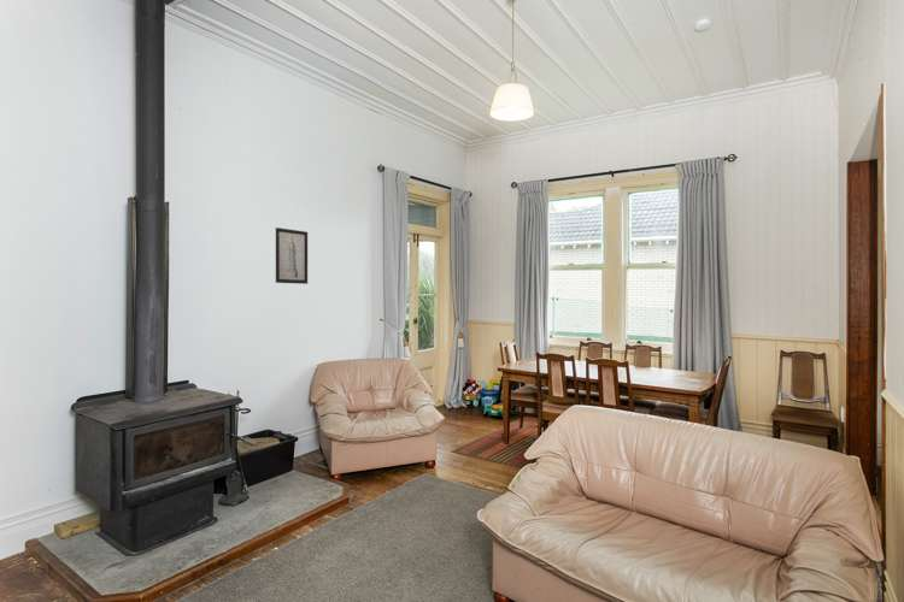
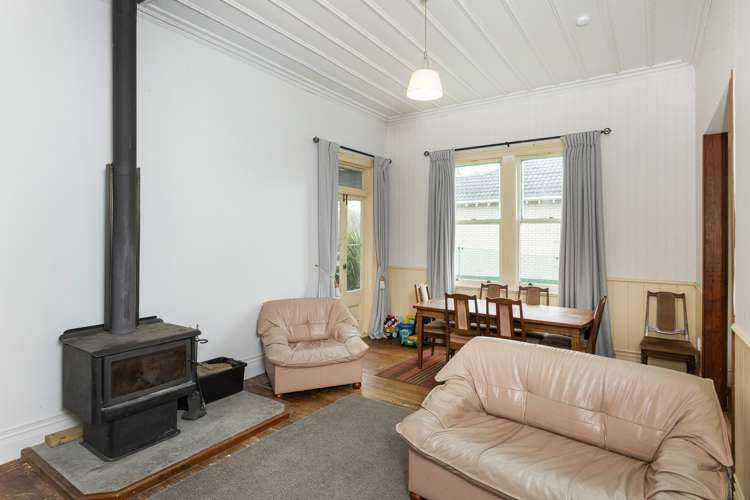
- wall art (292, 256)
